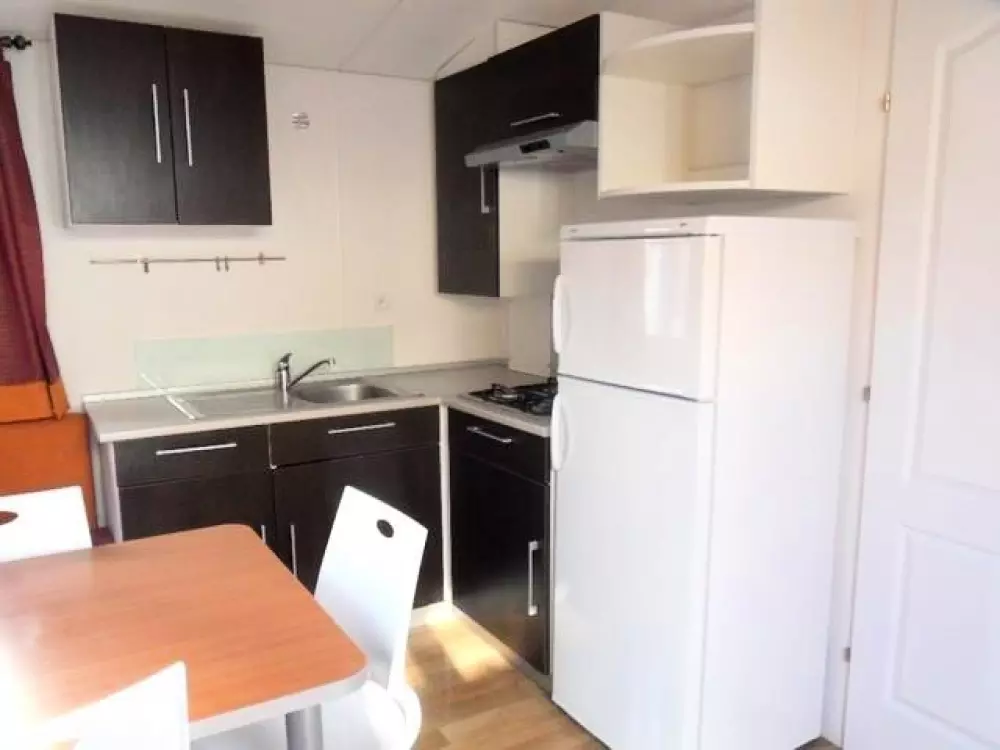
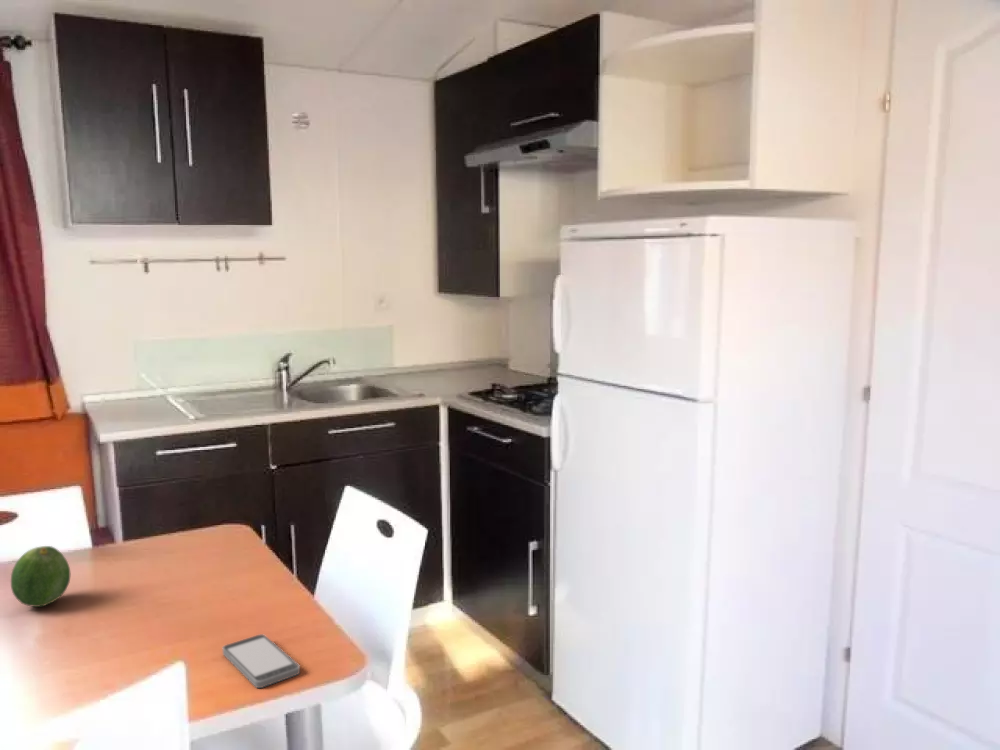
+ smartphone (260, 659)
+ fruit (40, 574)
